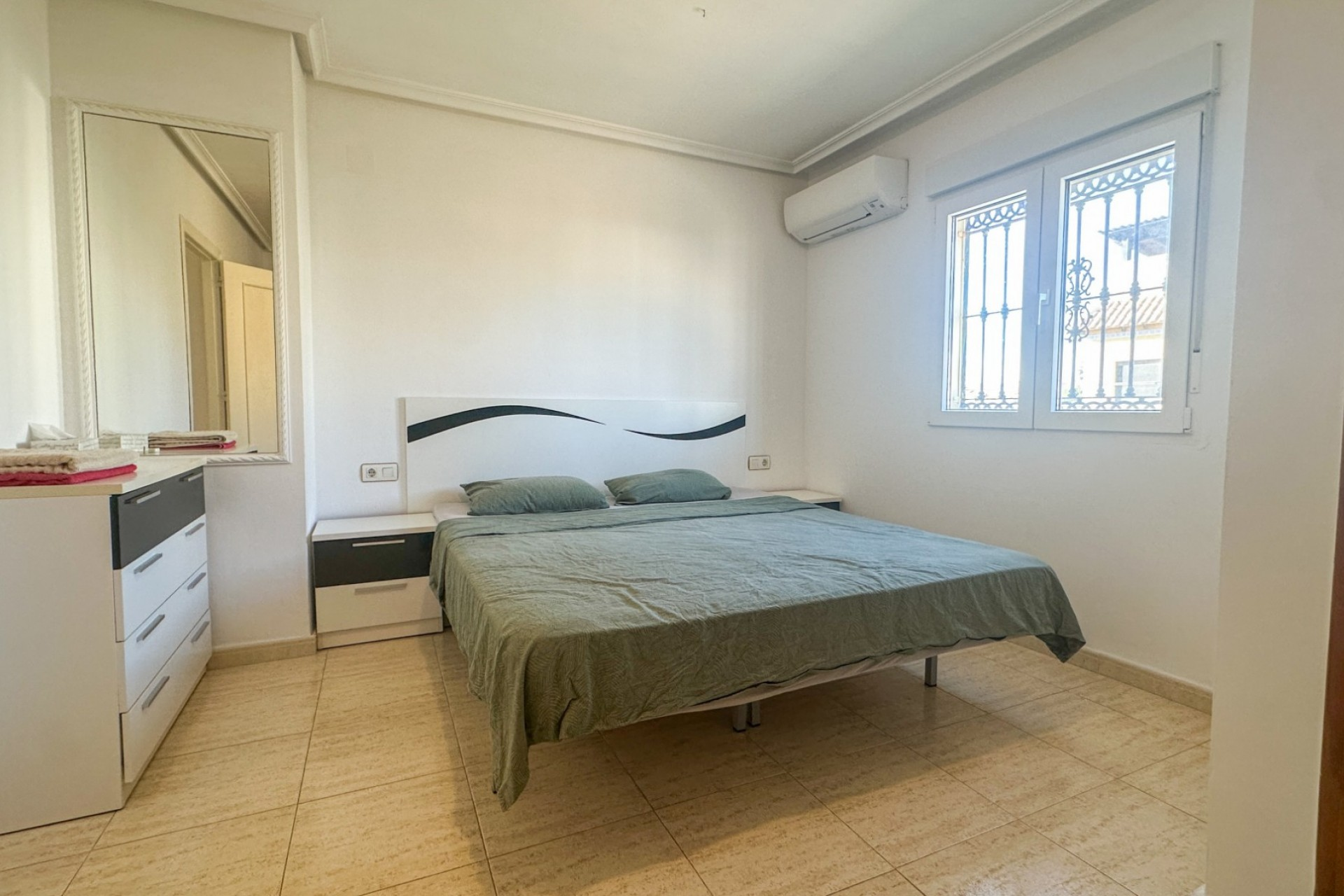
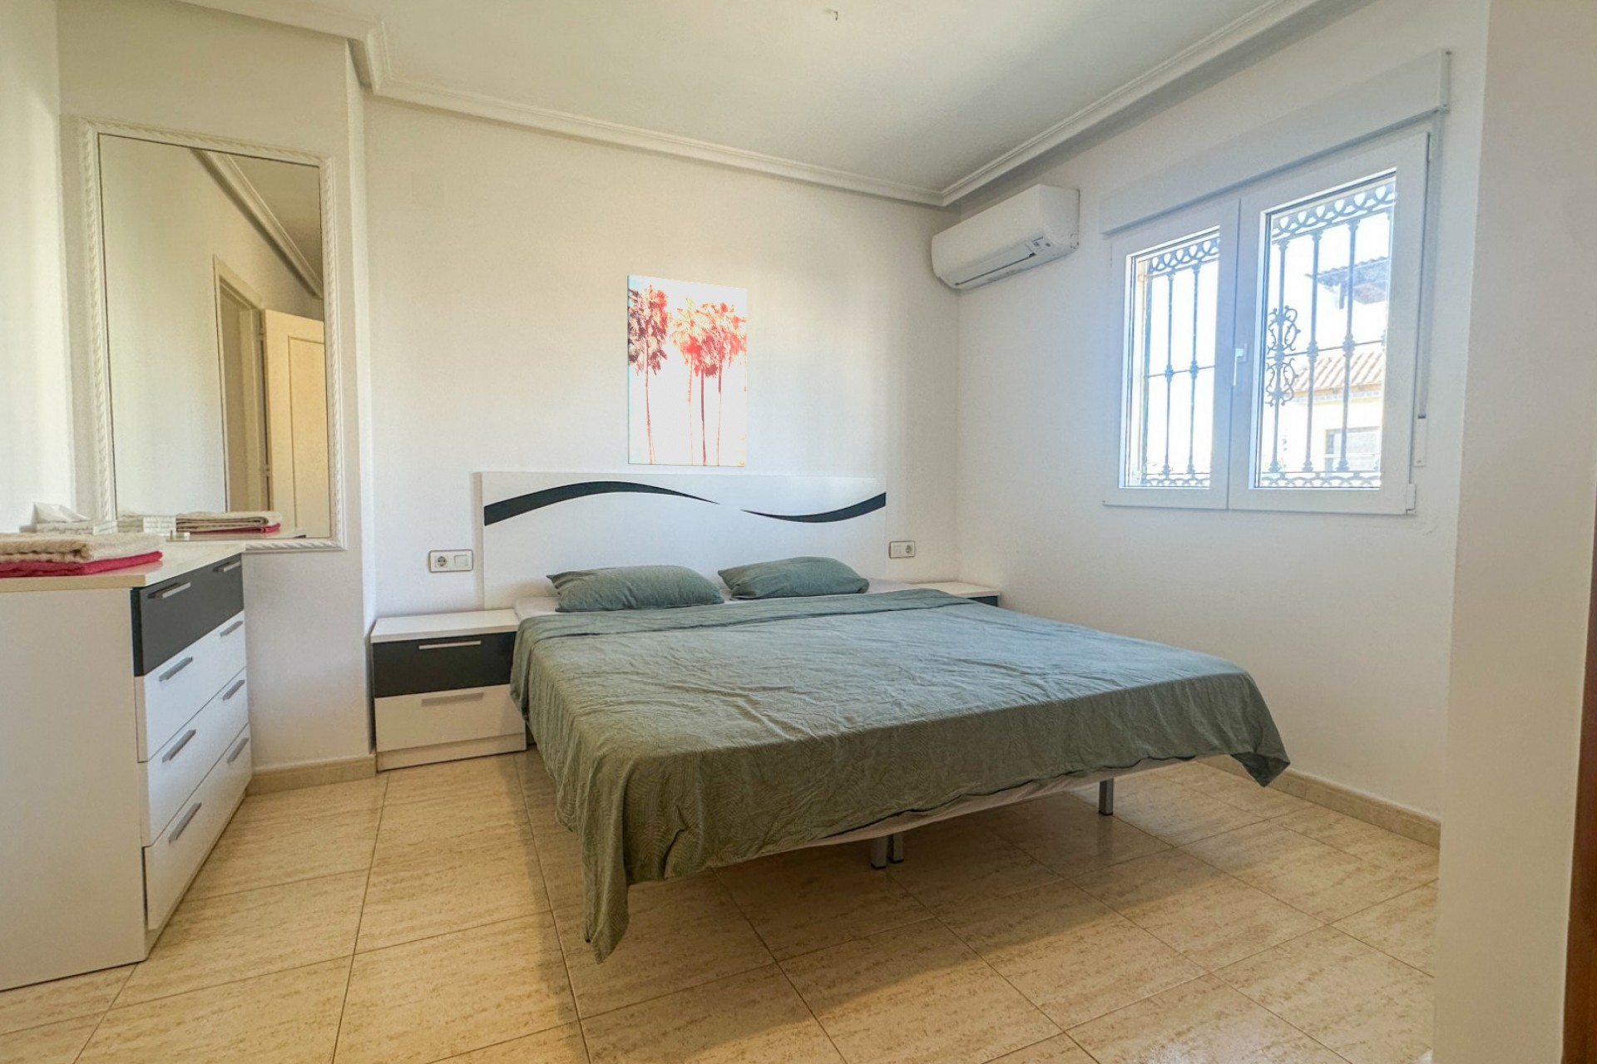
+ wall art (689, 374)
